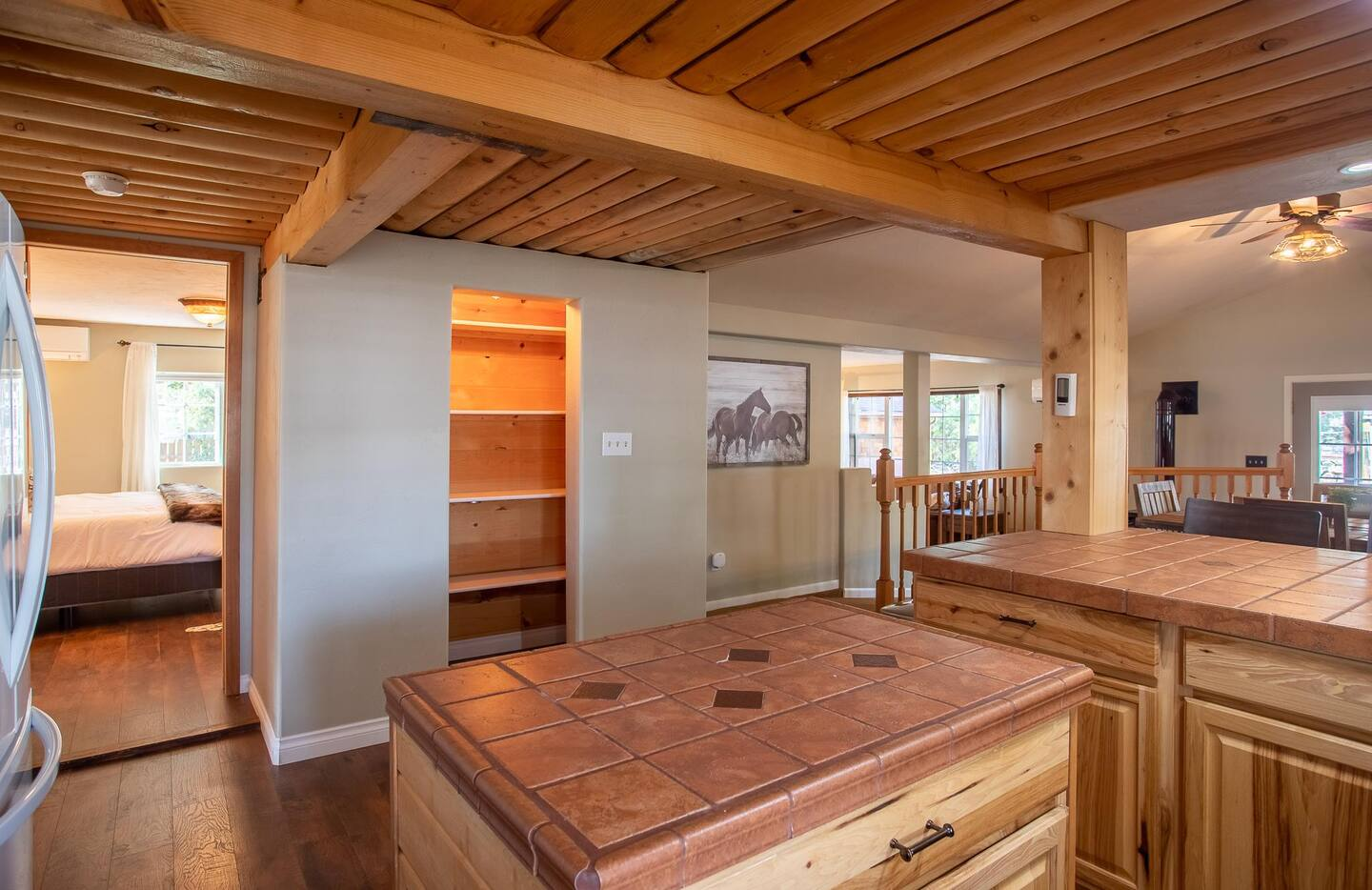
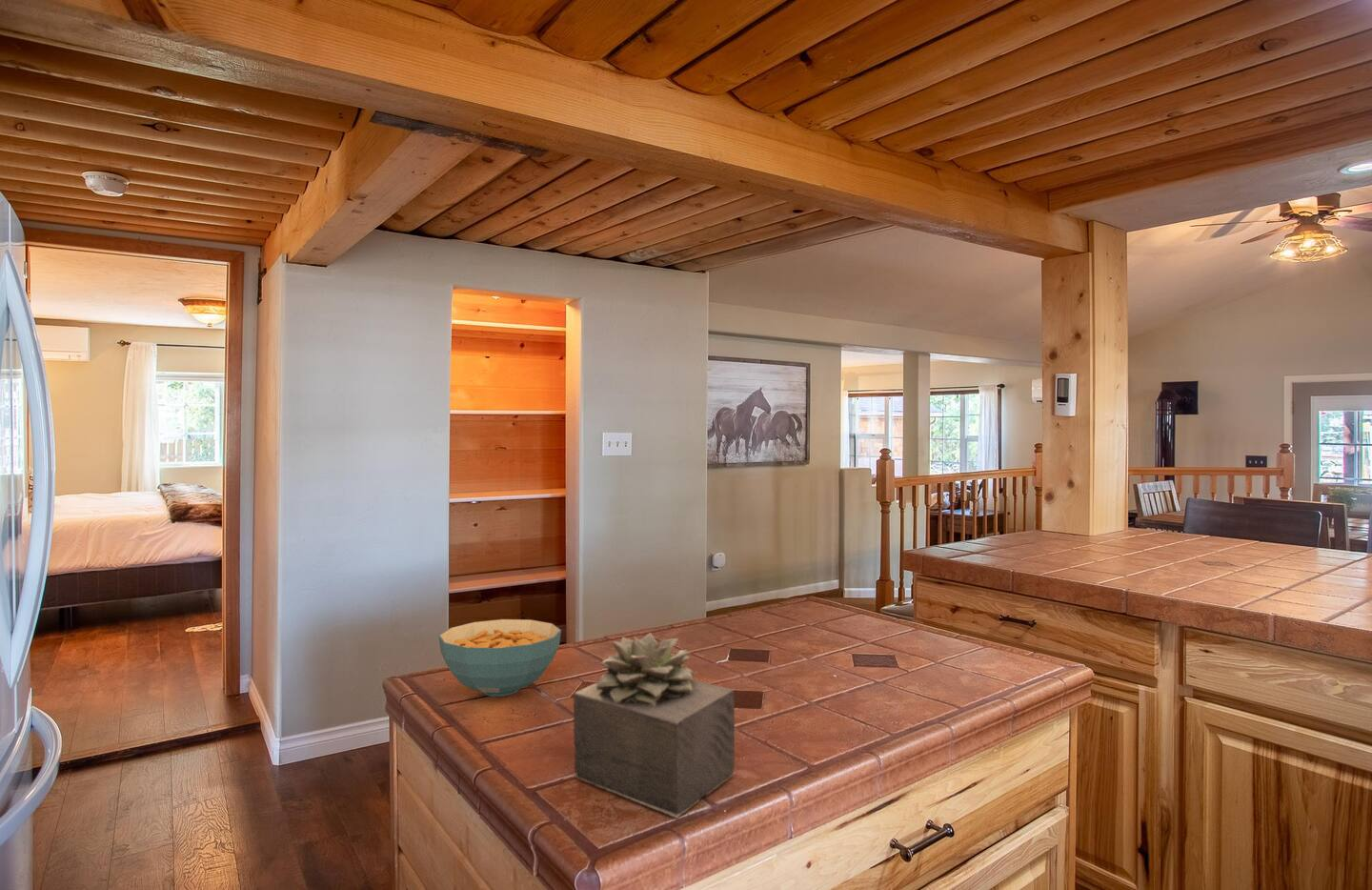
+ succulent plant (654, 707)
+ cereal bowl (500, 661)
